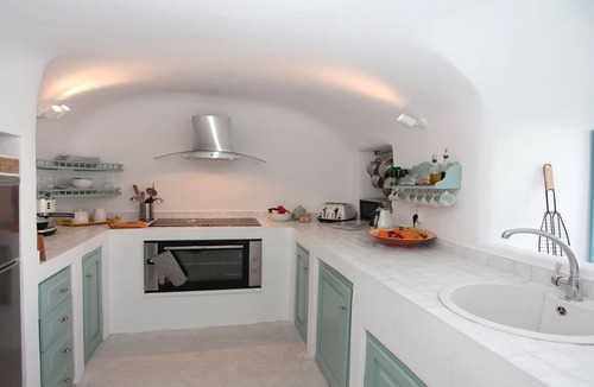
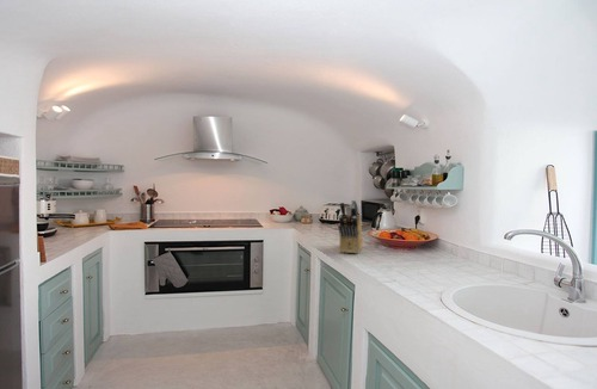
+ knife block (351, 224)
